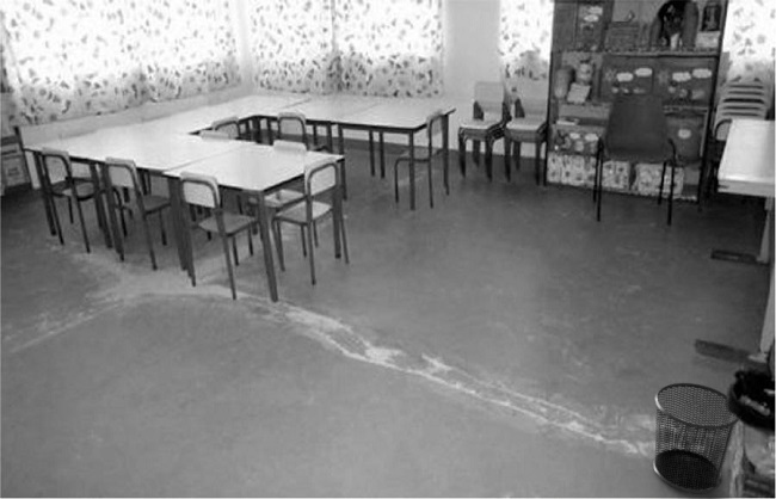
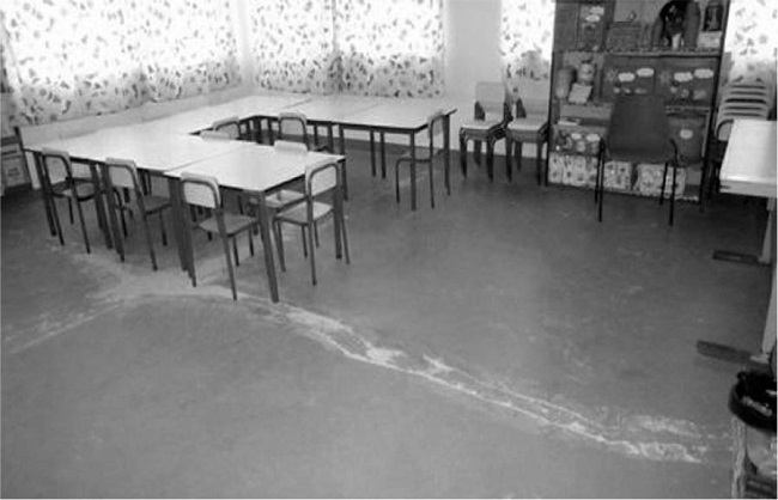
- waste bin (691, 438)
